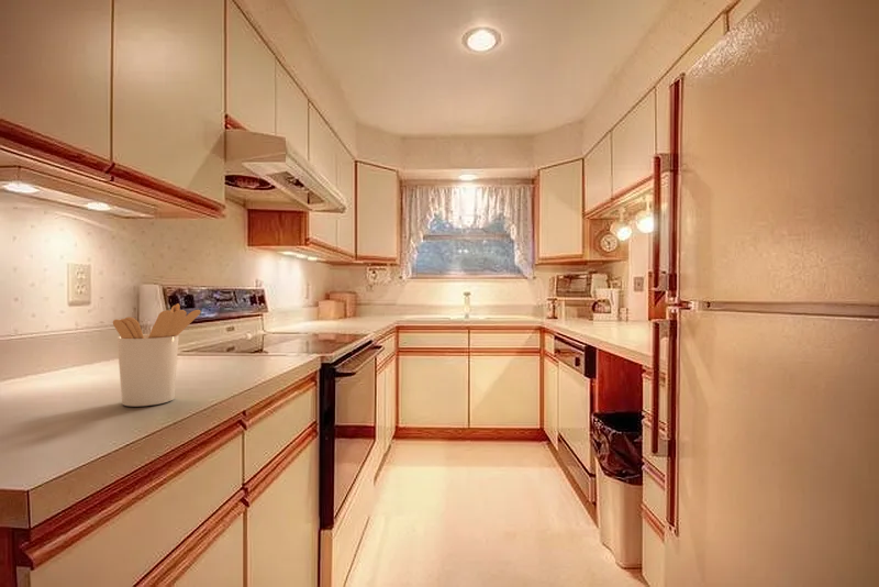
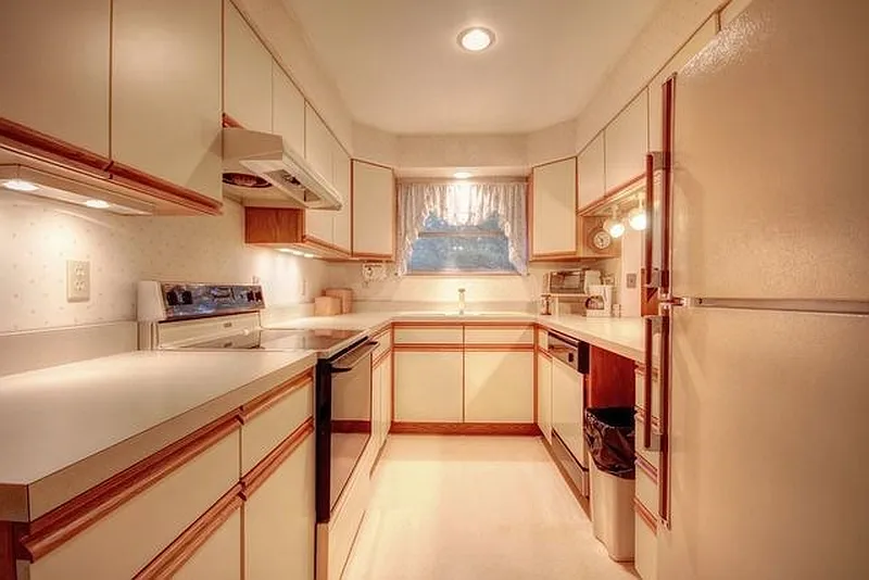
- utensil holder (158, 353)
